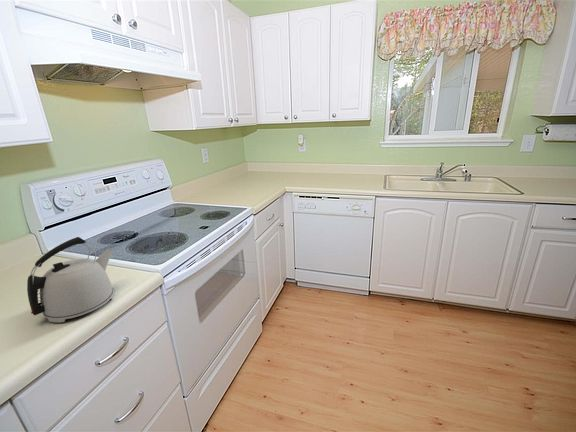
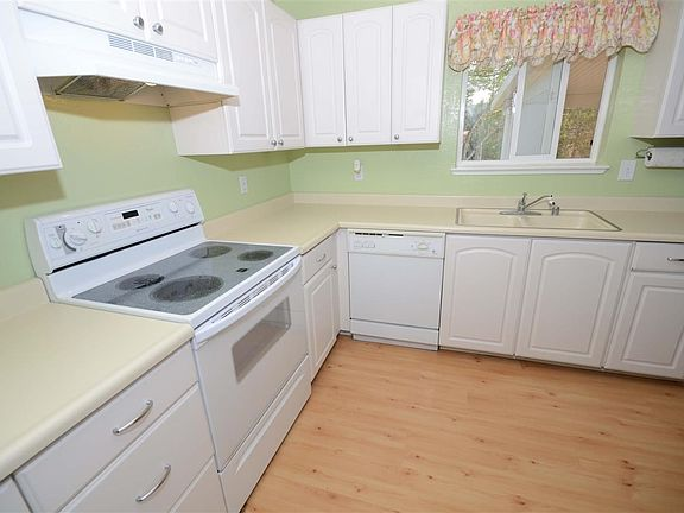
- kettle (74, 272)
